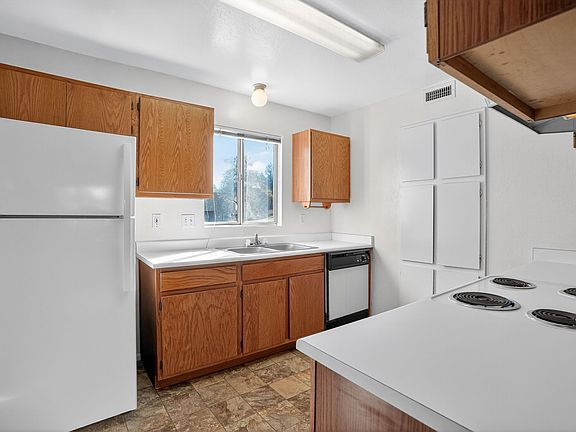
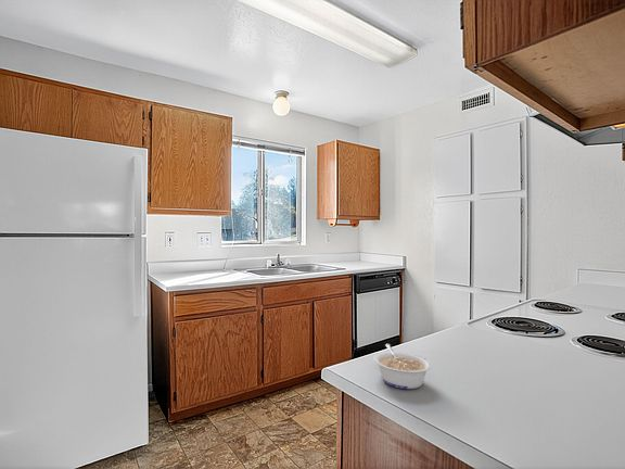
+ legume (399, 368)
